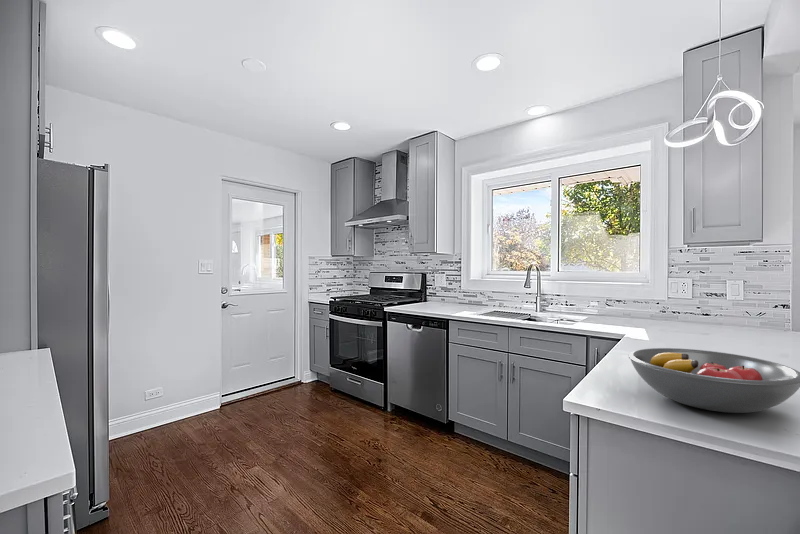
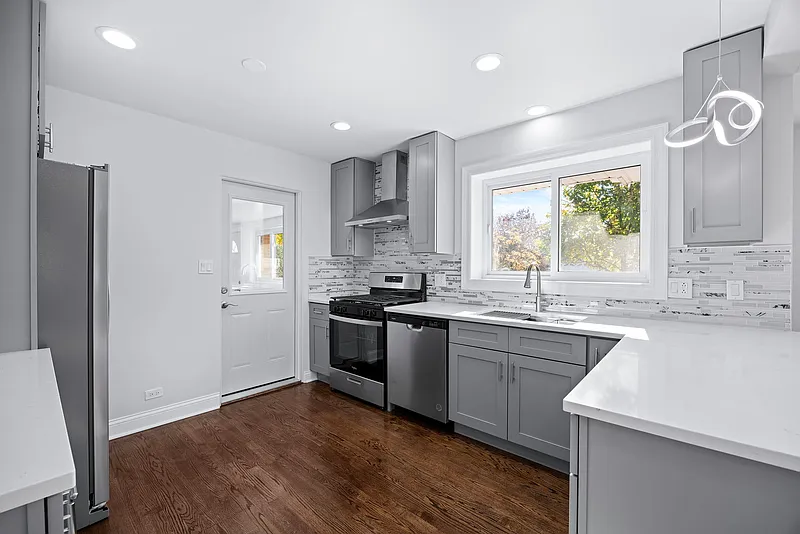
- fruit bowl (707, 376)
